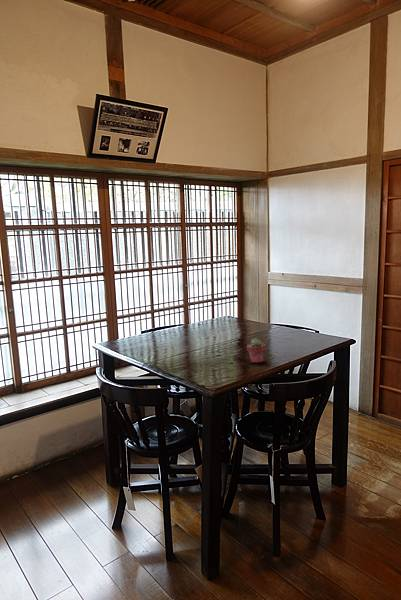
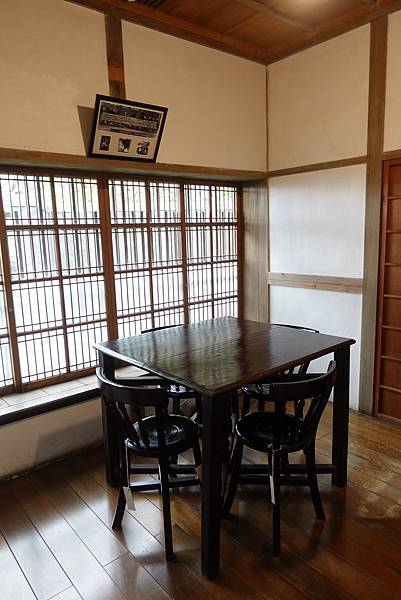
- potted succulent (256, 349)
